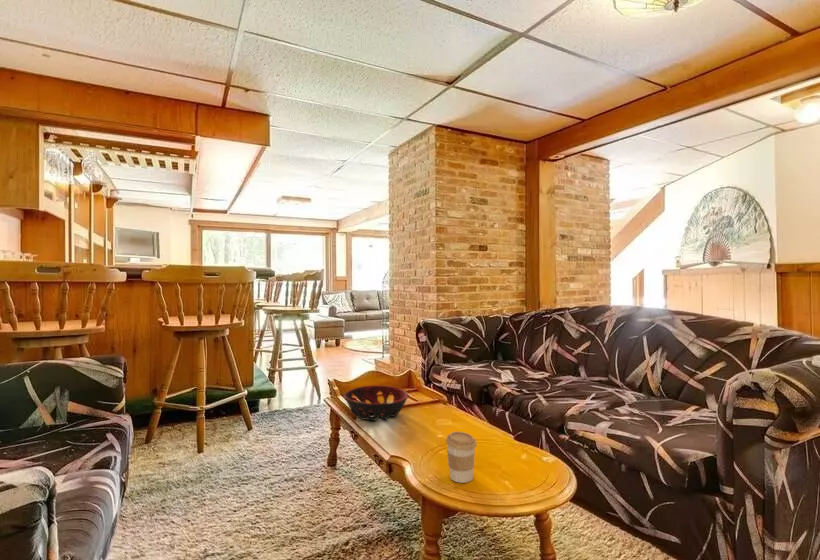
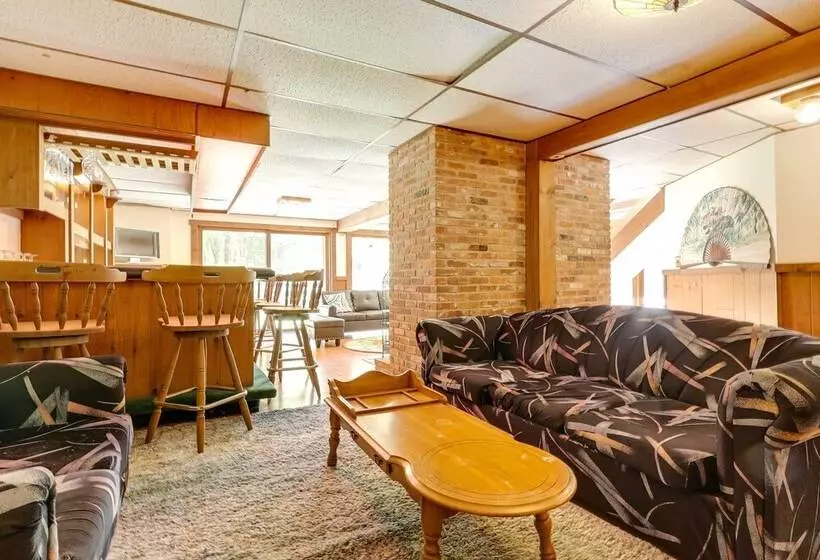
- coffee cup (461, 456)
- decorative bowl (376, 404)
